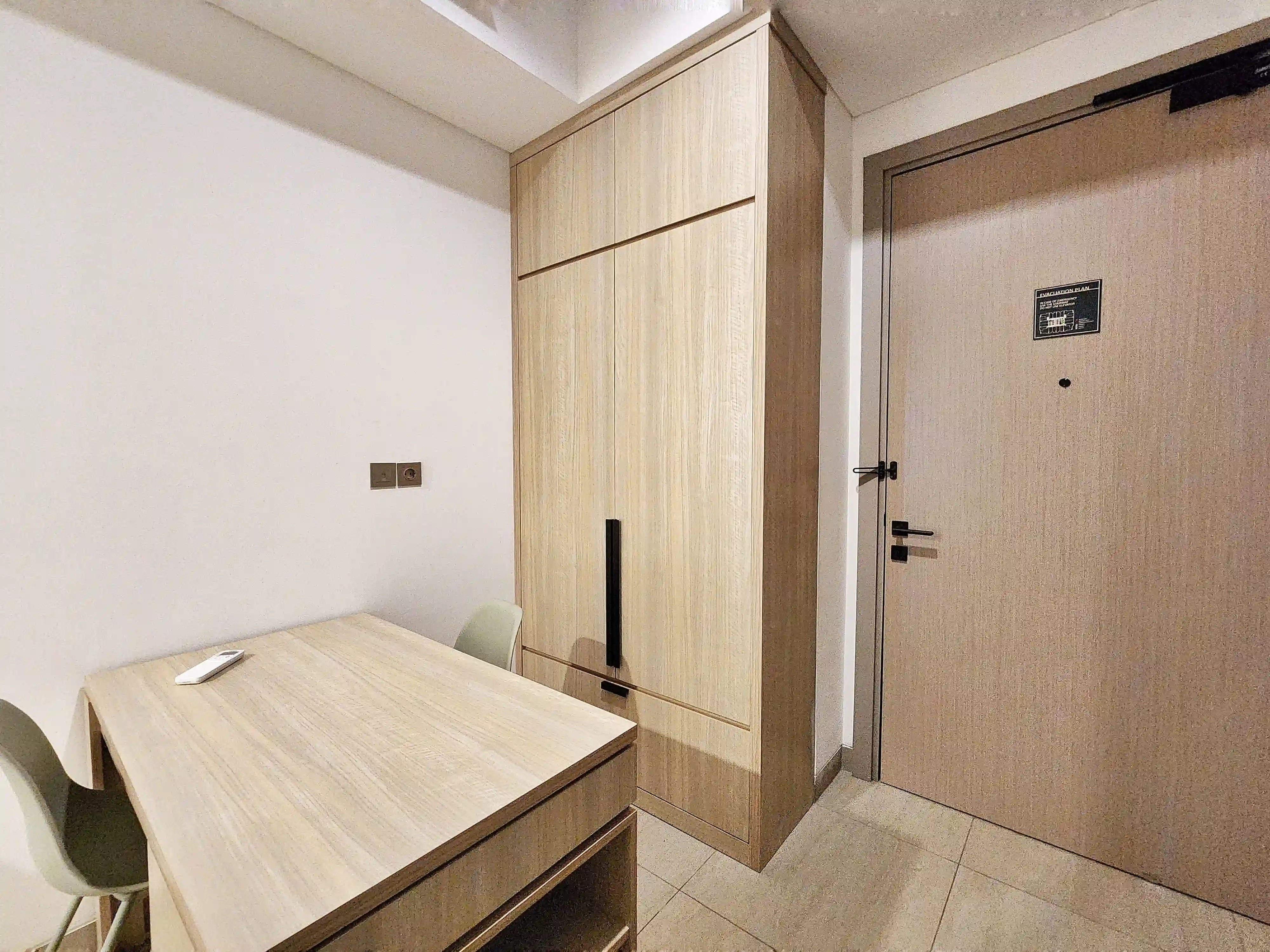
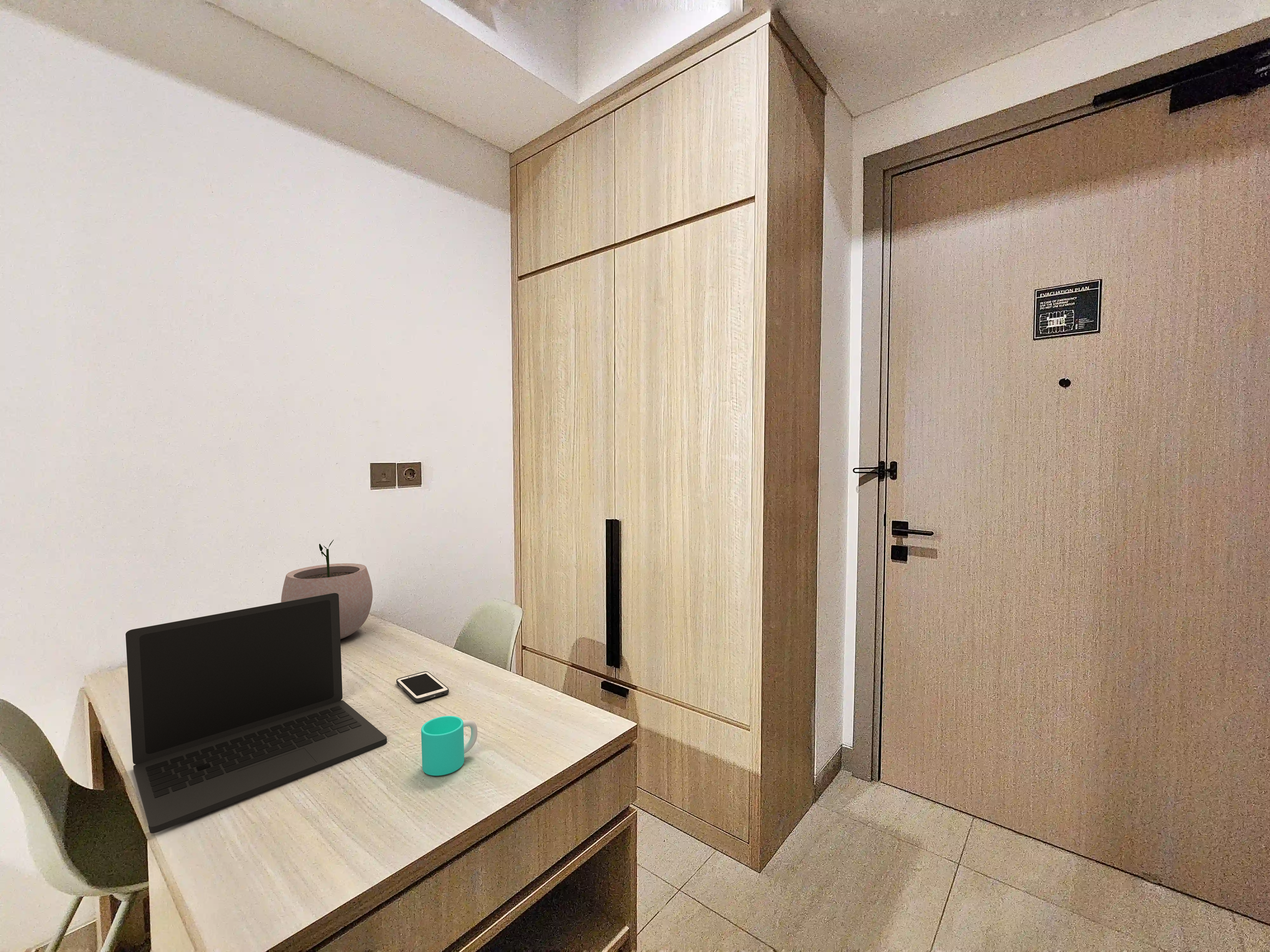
+ laptop (263, 689)
+ cup (451, 742)
+ plant pot (328, 590)
+ cell phone (422, 686)
